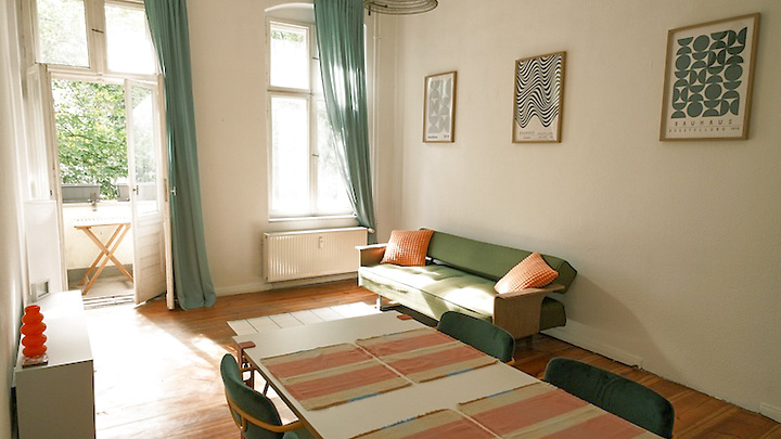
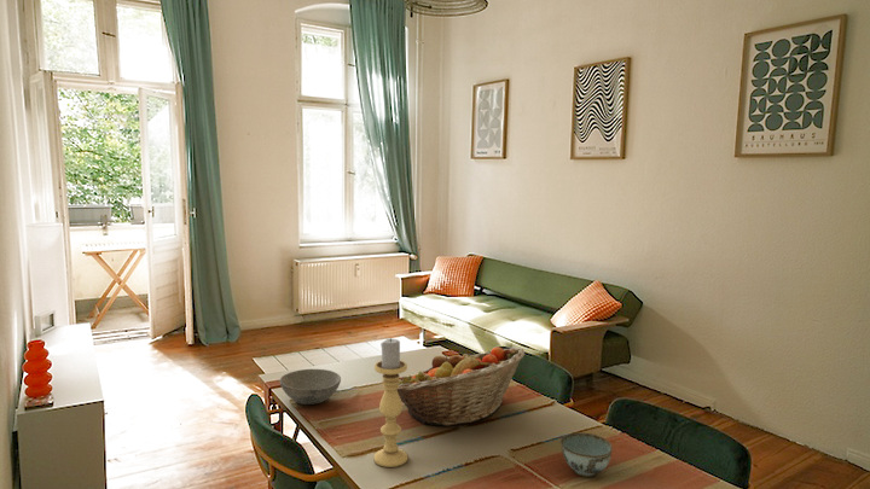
+ bowl (585, 456)
+ candle holder (390, 398)
+ bowl (311, 389)
+ fruit basket (459, 379)
